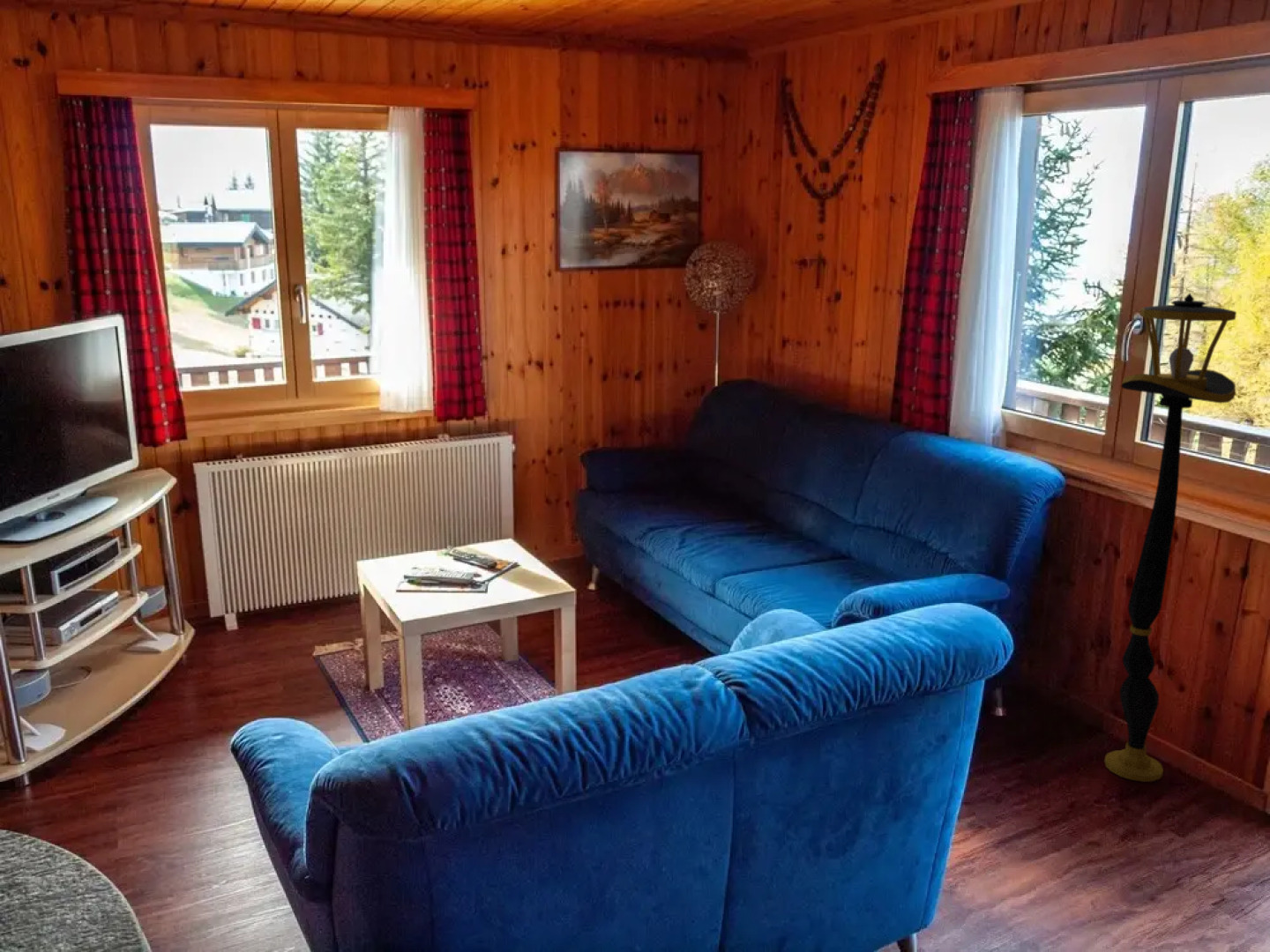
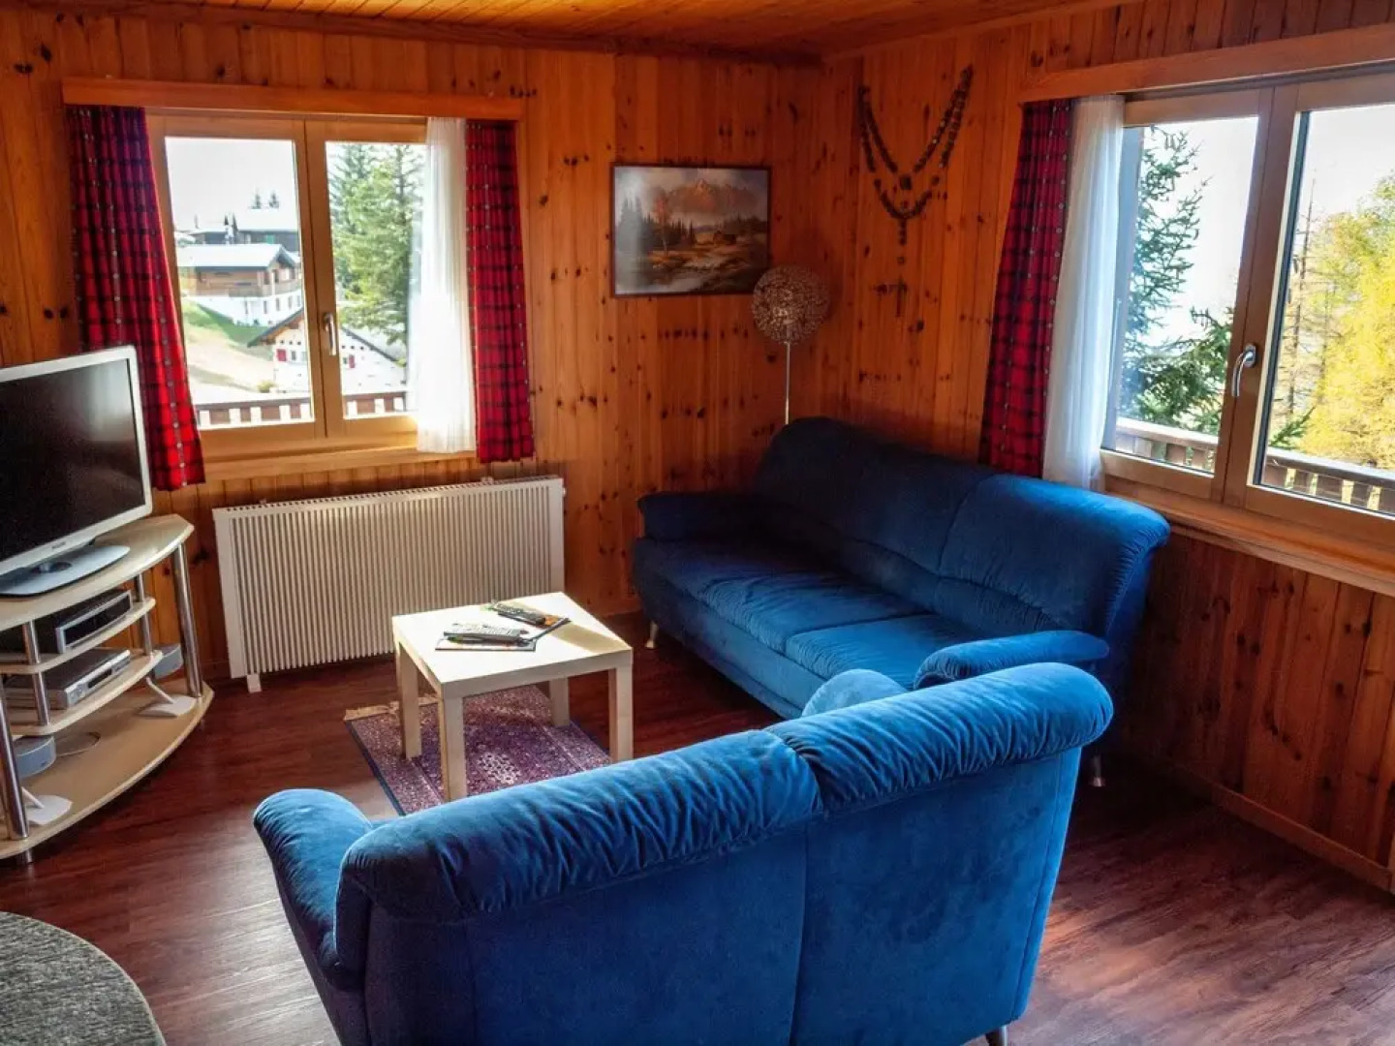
- floor lamp (1157, 544)
